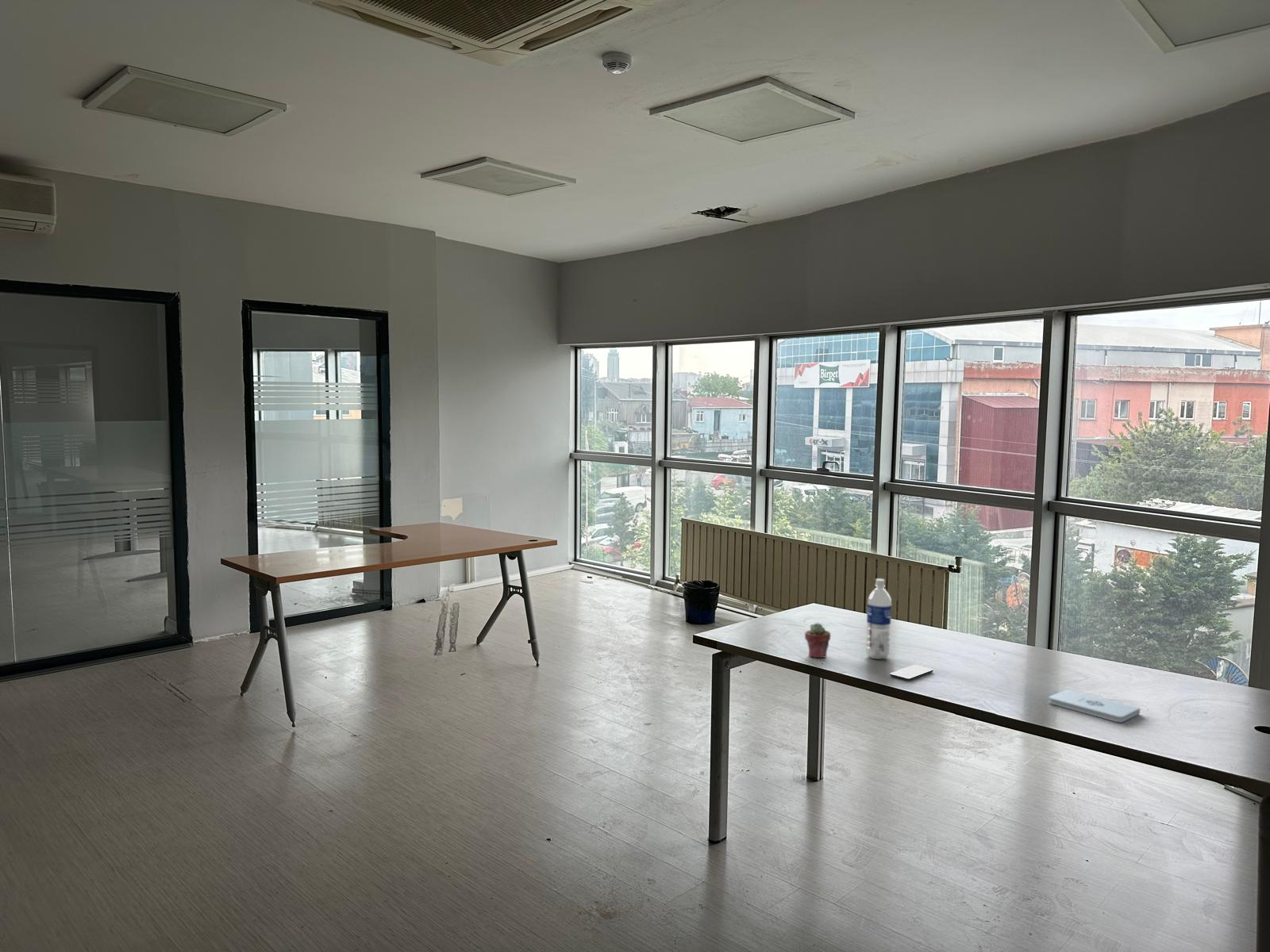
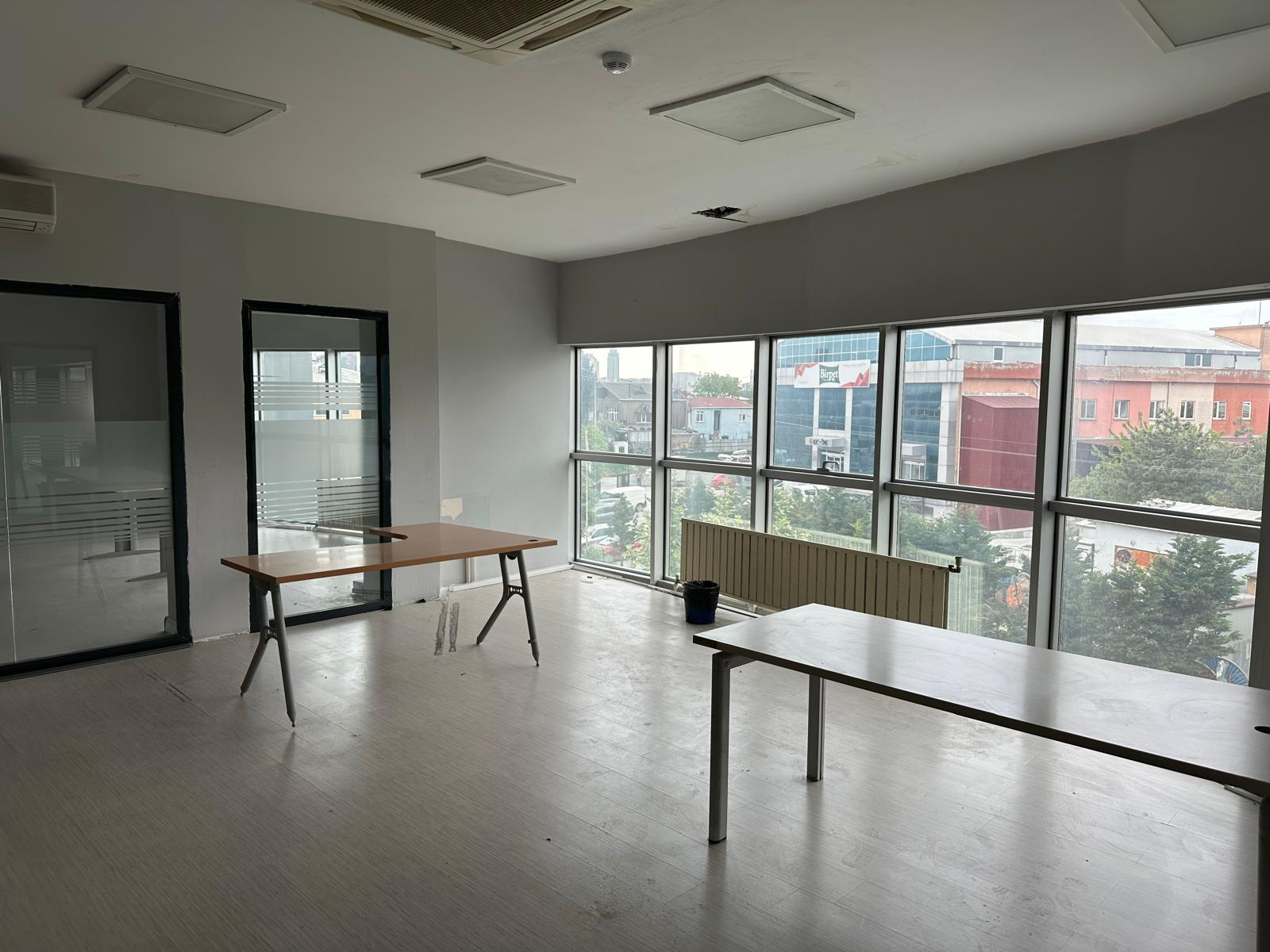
- notepad (1092, 705)
- potted succulent (818, 639)
- water bottle (879, 618)
- smartphone (911, 672)
